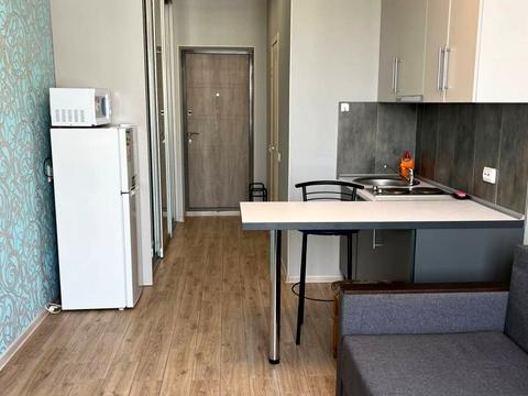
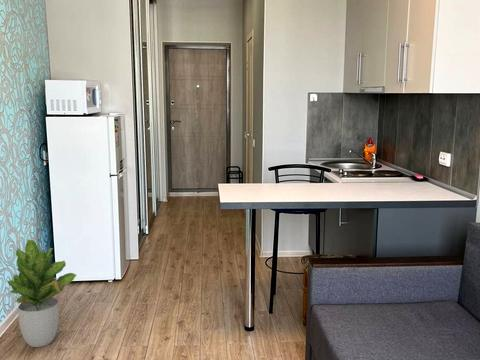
+ potted plant (39, 292)
